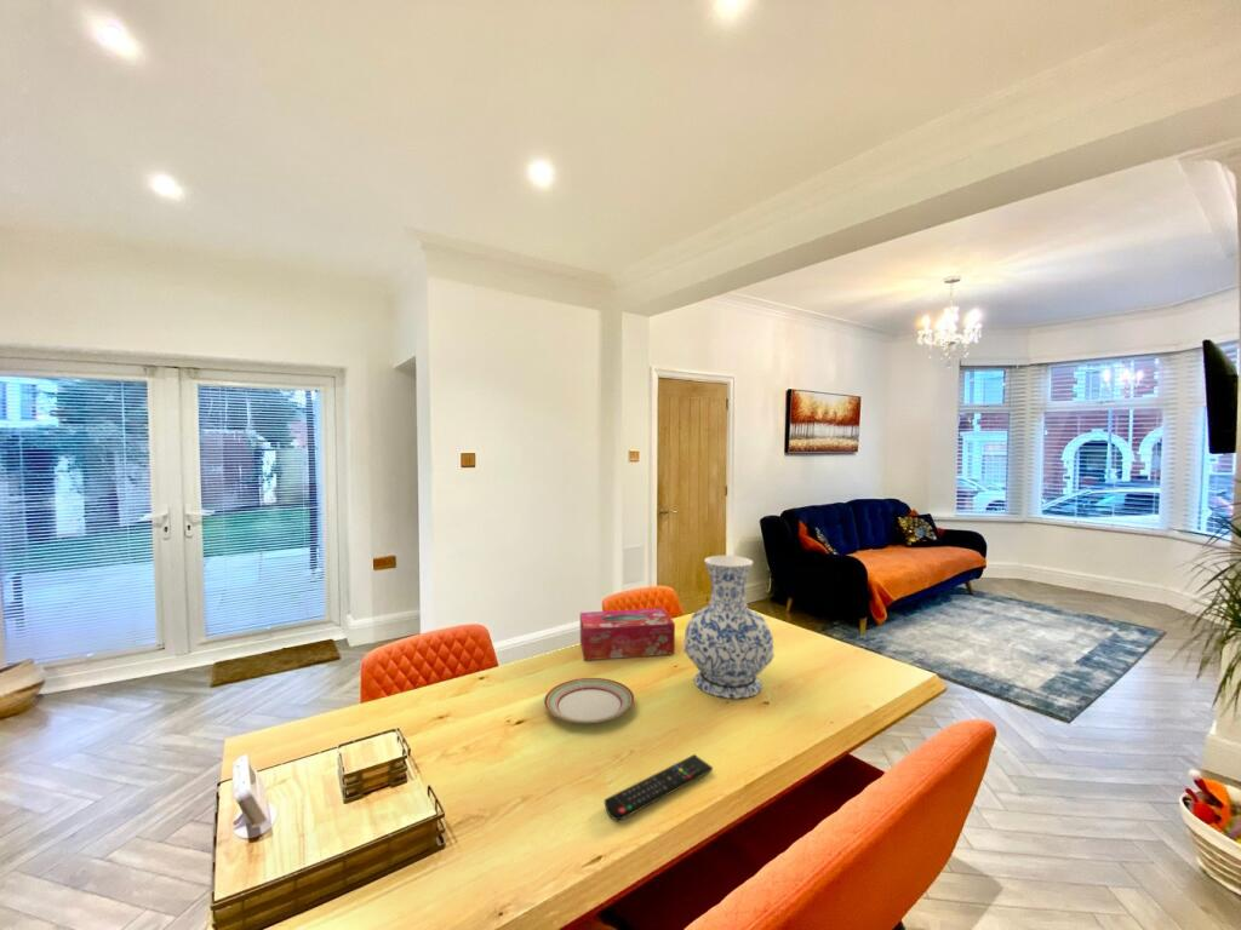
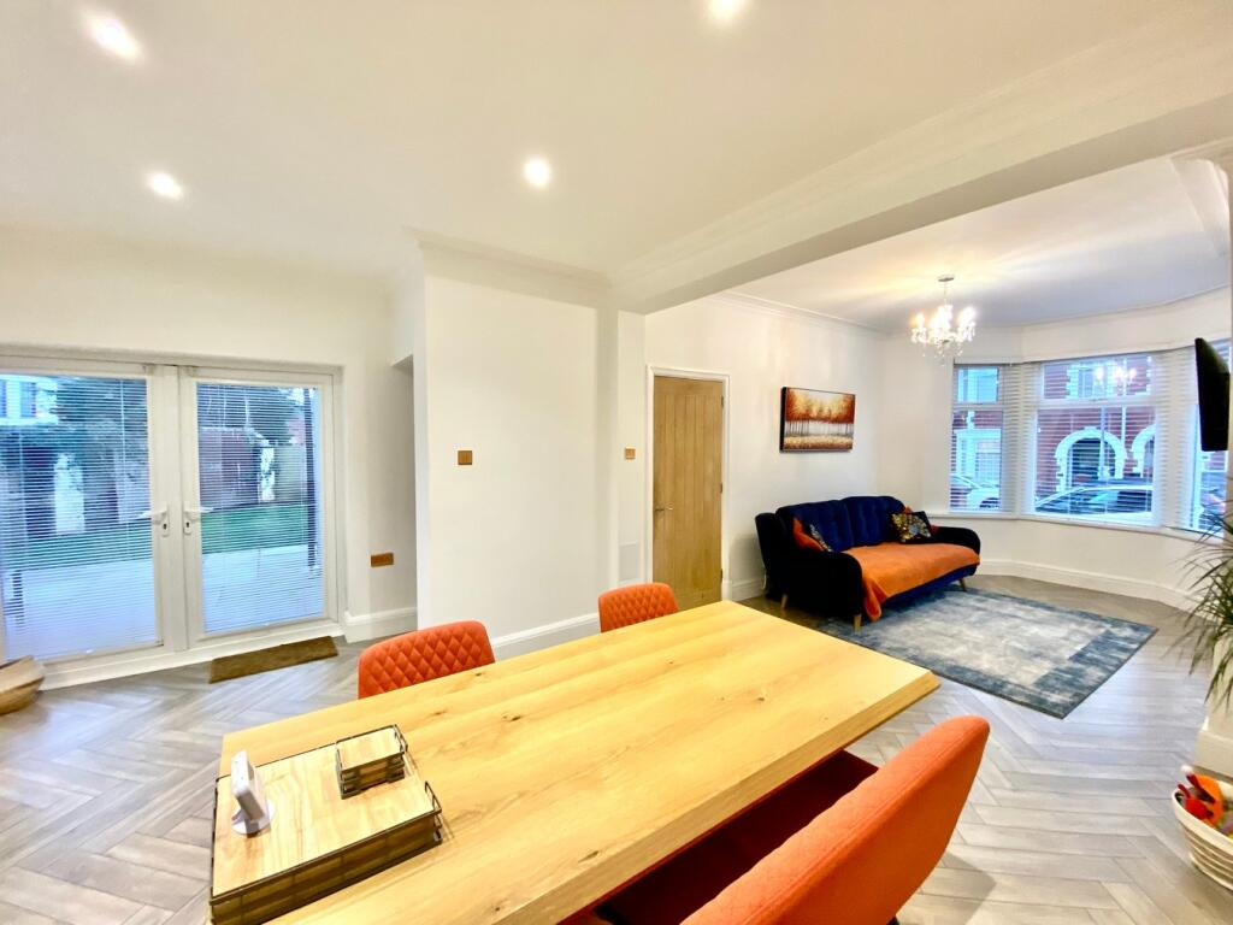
- remote control (659, 786)
- vase (727, 620)
- plate (589, 701)
- tissue box (625, 632)
